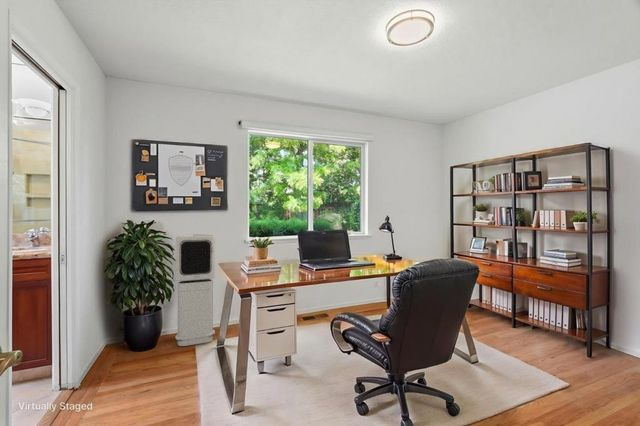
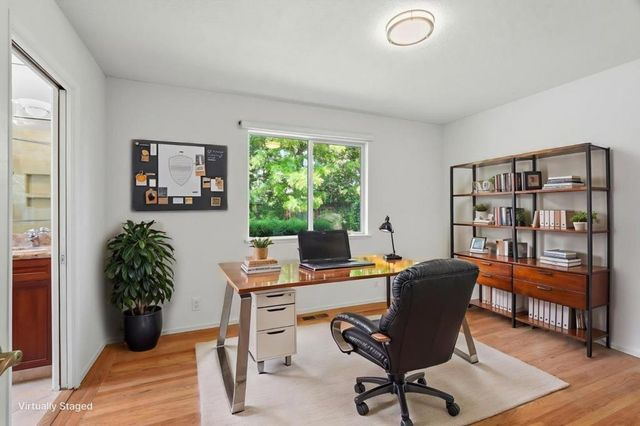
- air purifier (194, 286)
